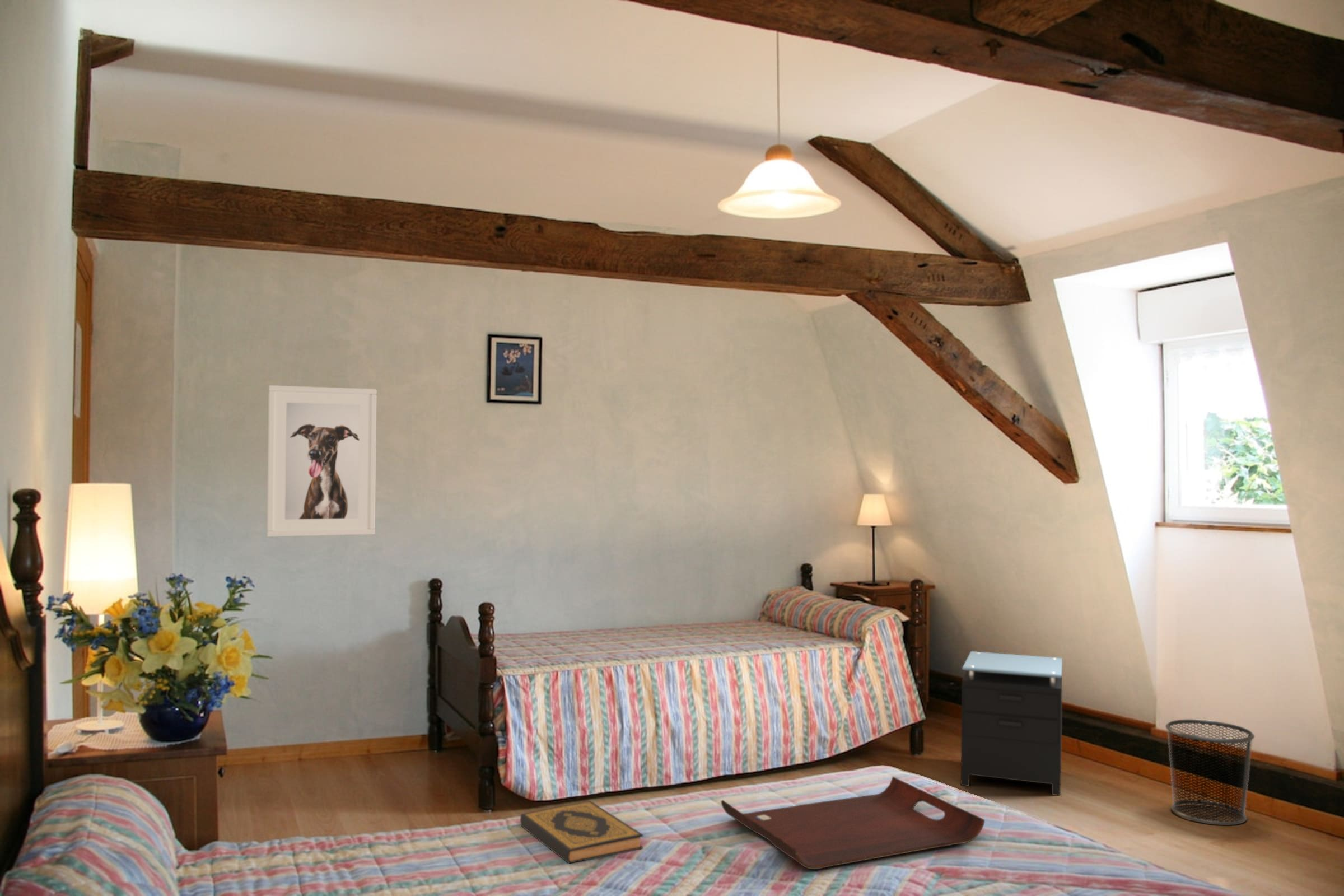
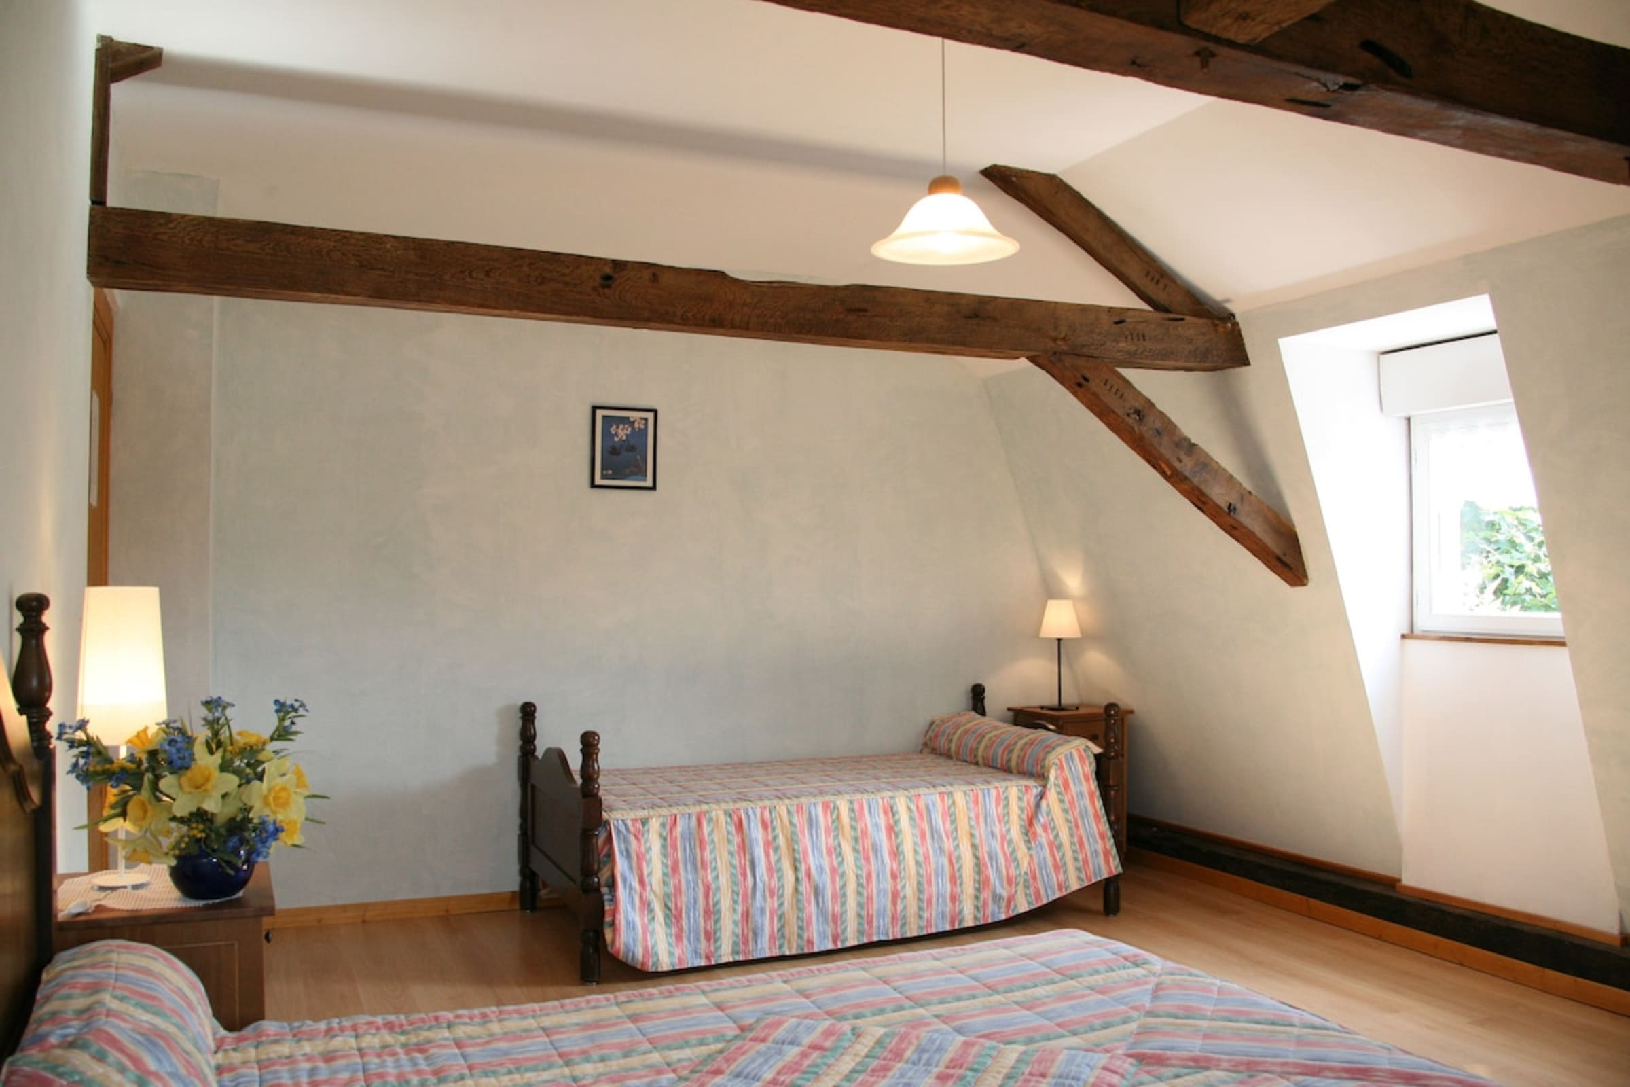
- waste bin (1208, 771)
- hardback book (580, 830)
- serving tray (849, 819)
- nightstand (1012, 720)
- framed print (323, 461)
